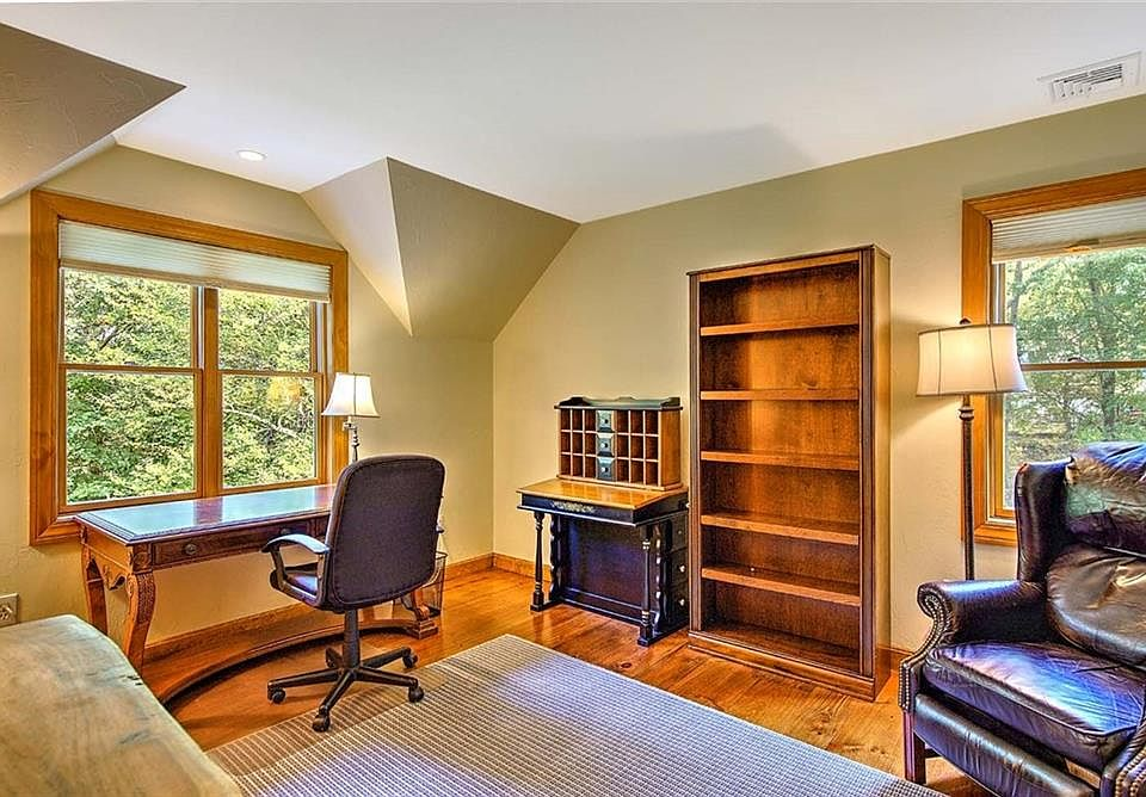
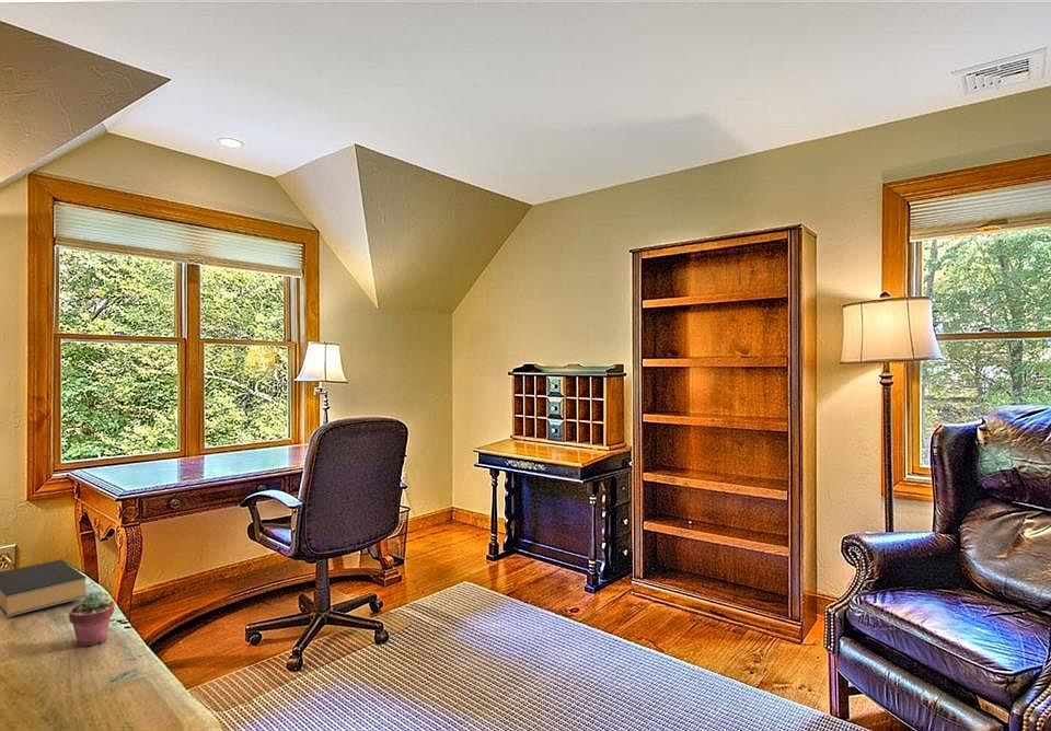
+ book (36, 587)
+ potted succulent (92, 616)
